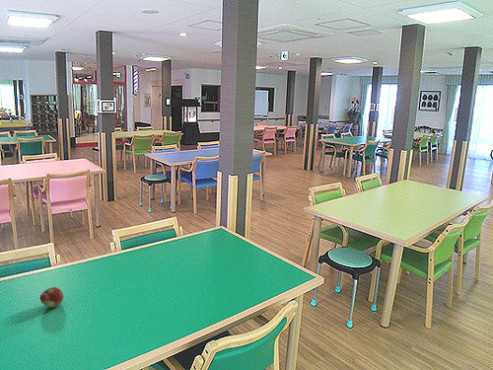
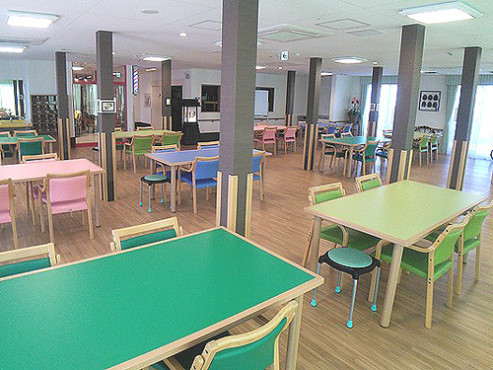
- fruit (51, 297)
